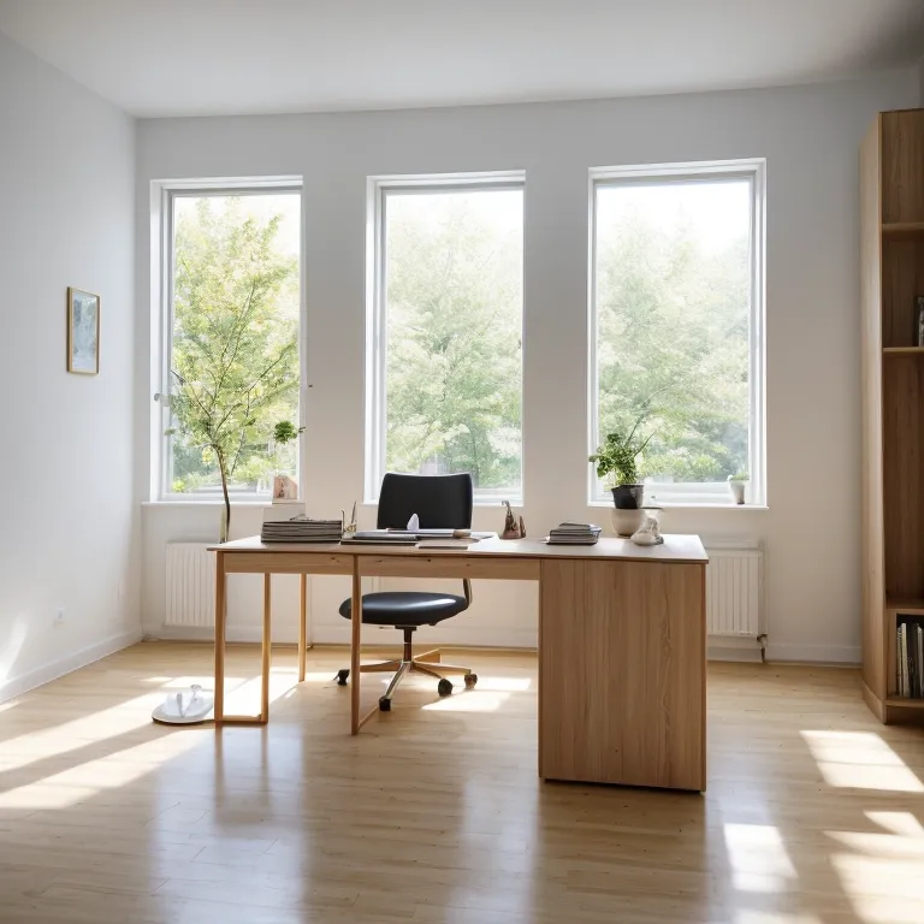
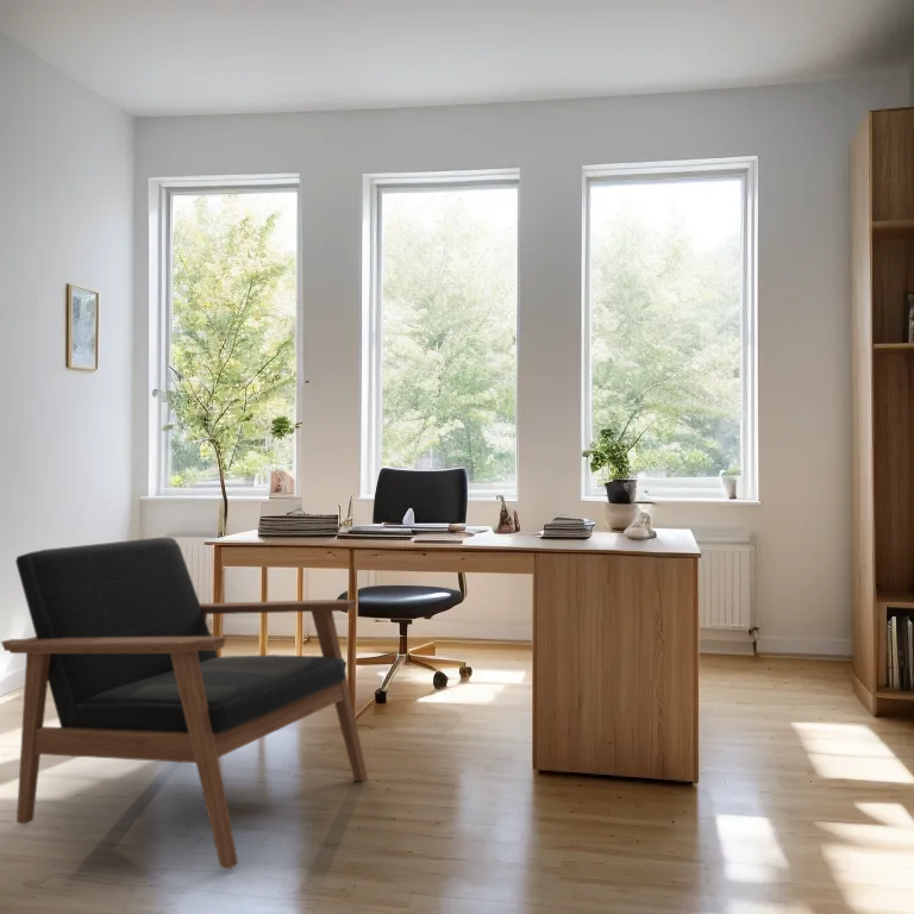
+ armchair (196, 671)
